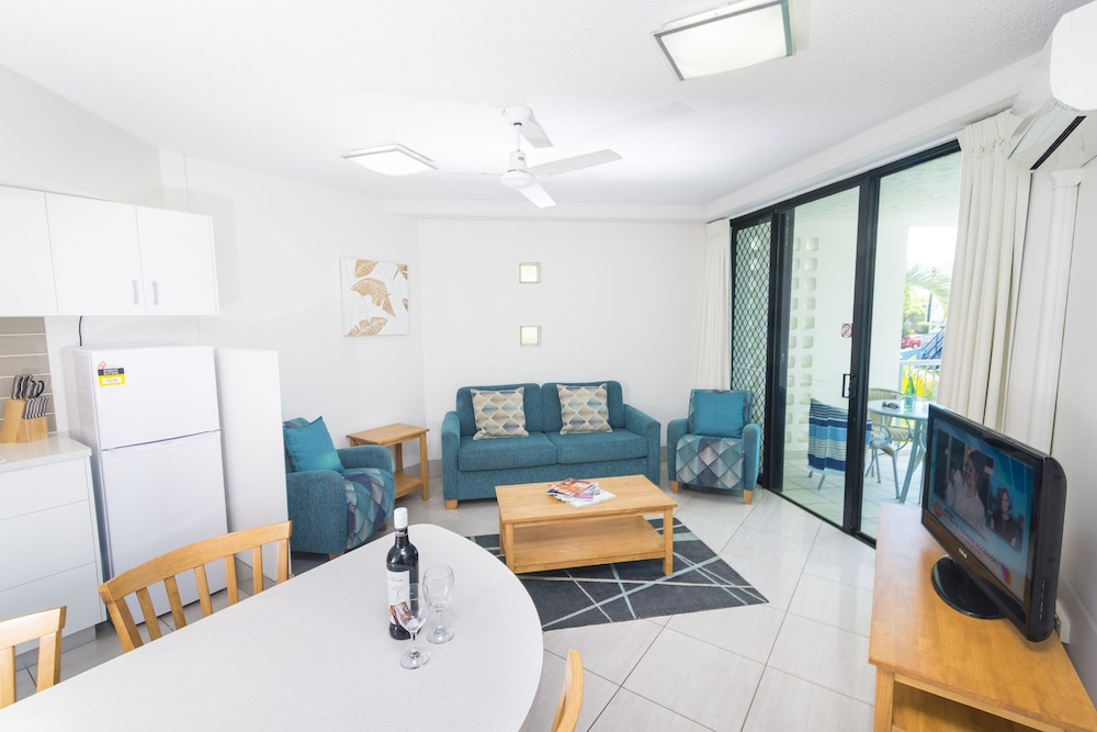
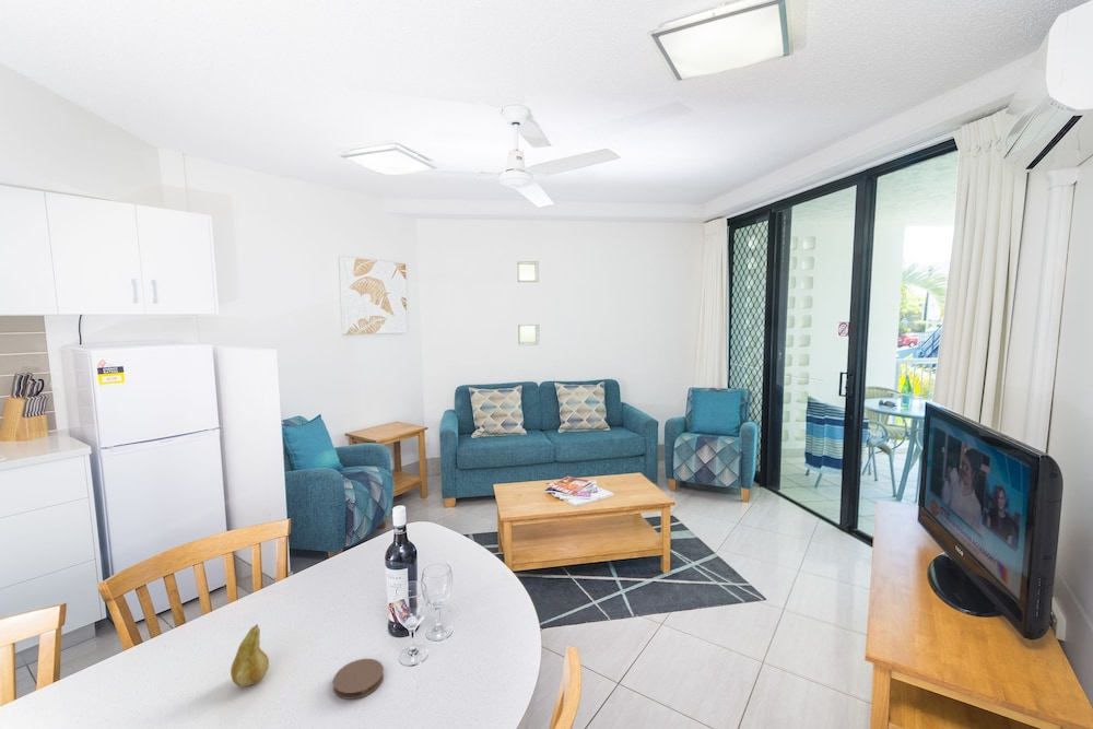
+ fruit (248, 655)
+ coaster (359, 678)
